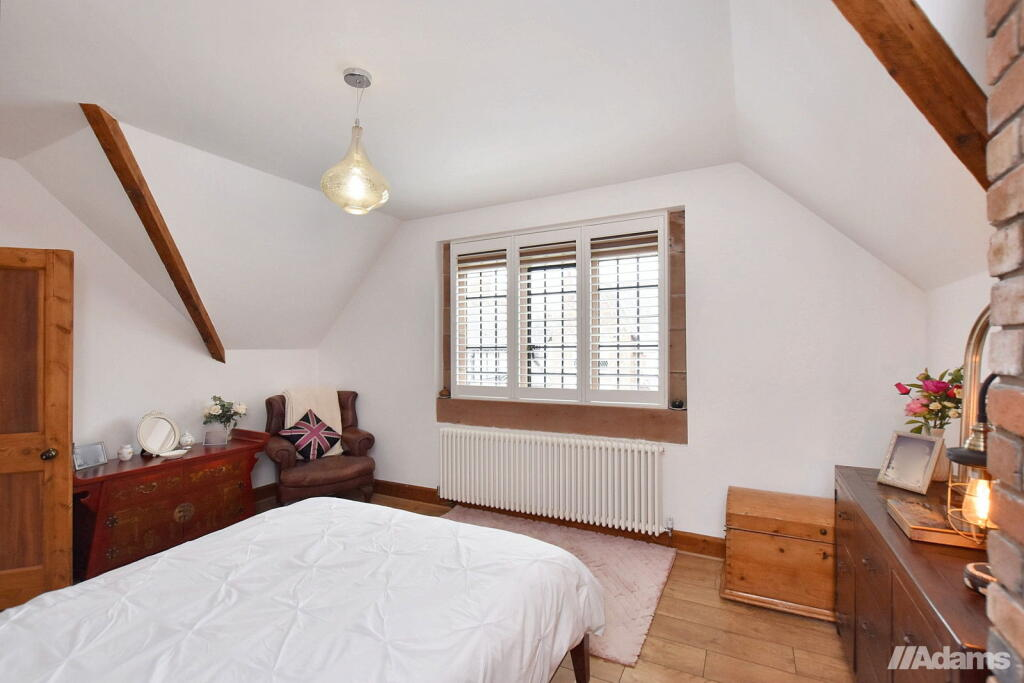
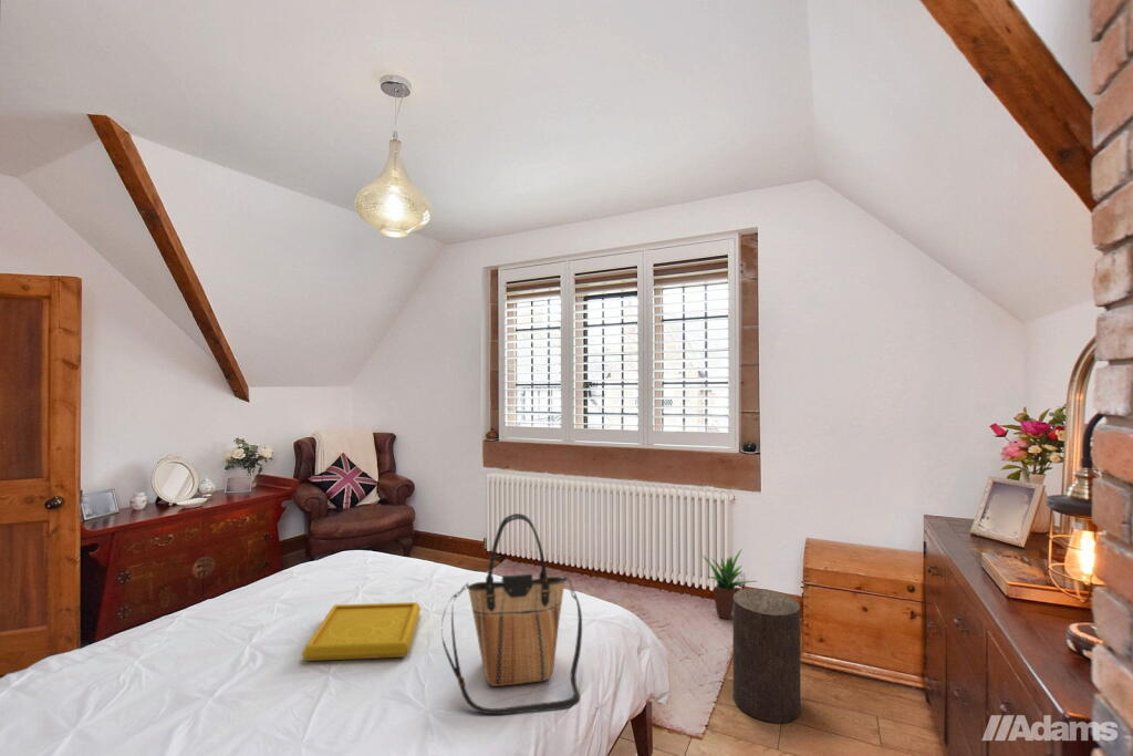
+ tote bag (513, 600)
+ potted plant (729, 582)
+ stool (766, 651)
+ serving tray (366, 629)
